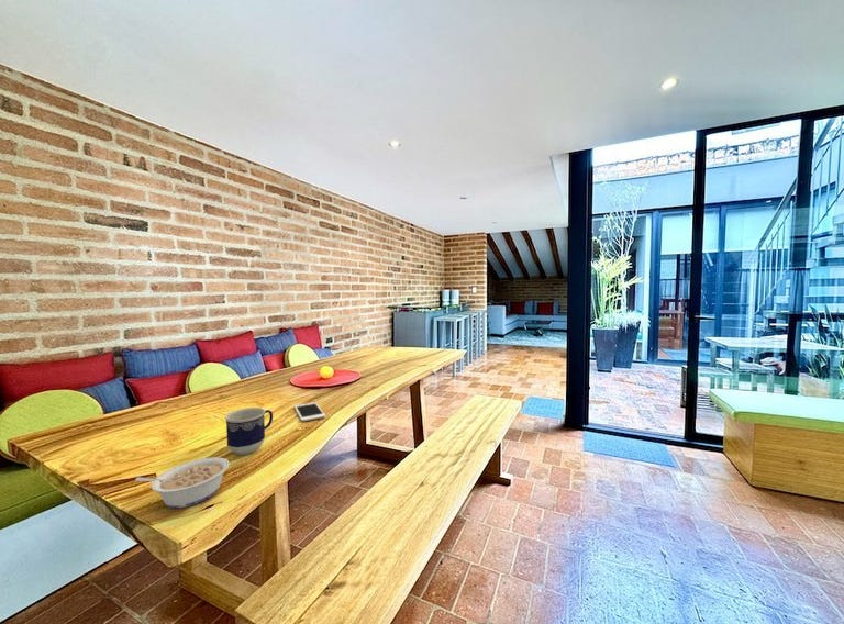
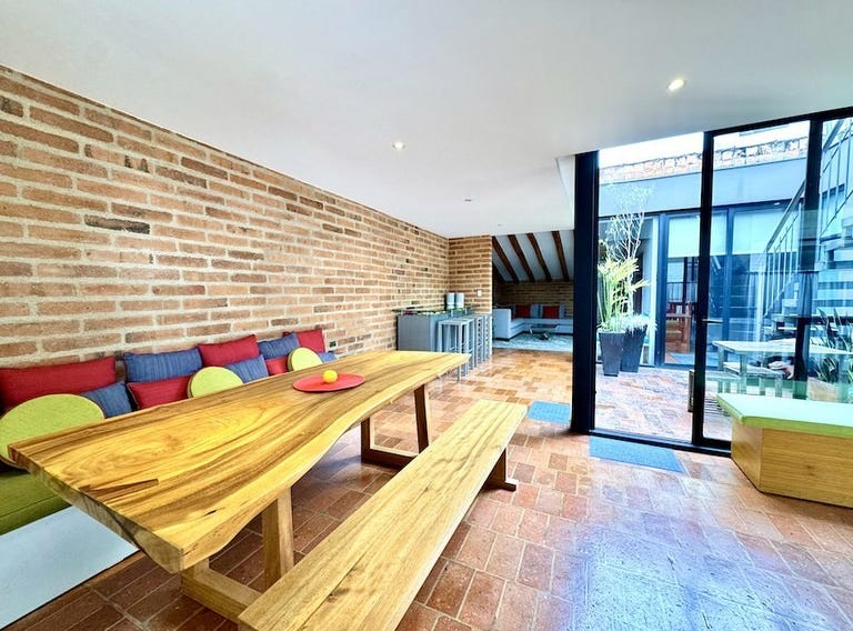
- cell phone (309, 411)
- legume (189, 482)
- cup (251, 430)
